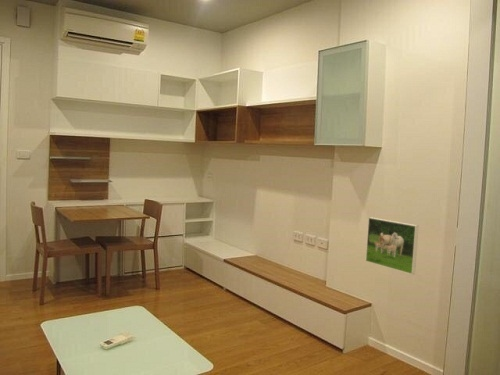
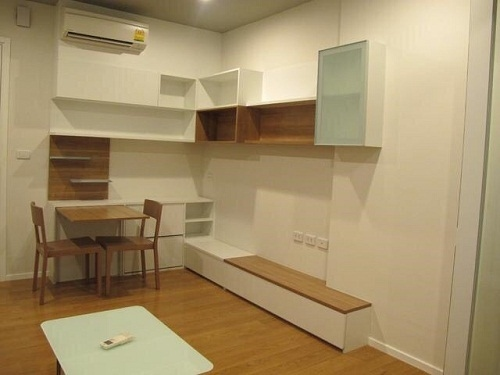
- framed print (390, 244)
